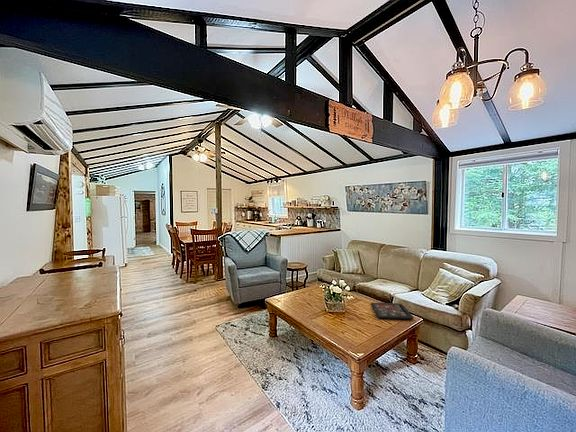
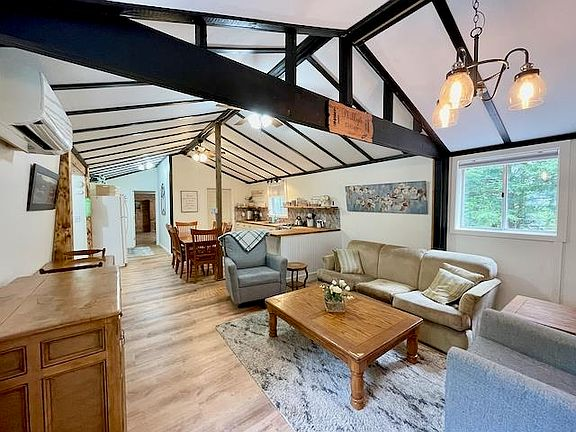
- decorative tray (390, 310)
